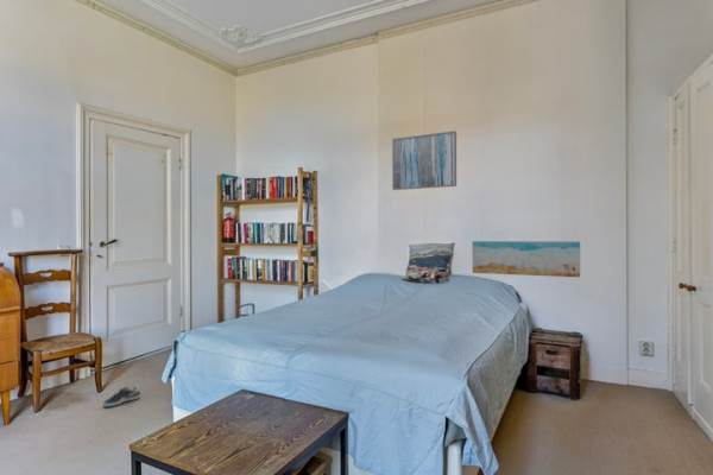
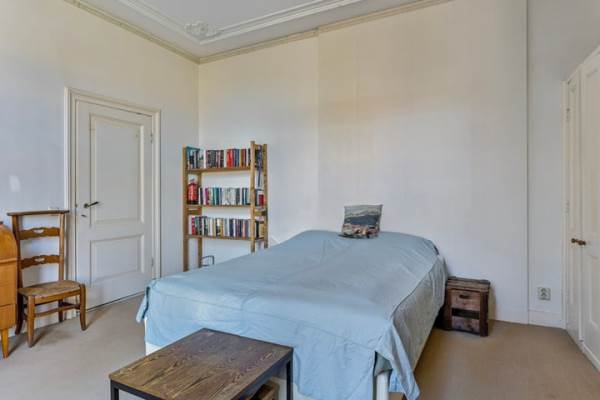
- wall art (523, 258)
- wall art (423, 162)
- sneaker (121, 394)
